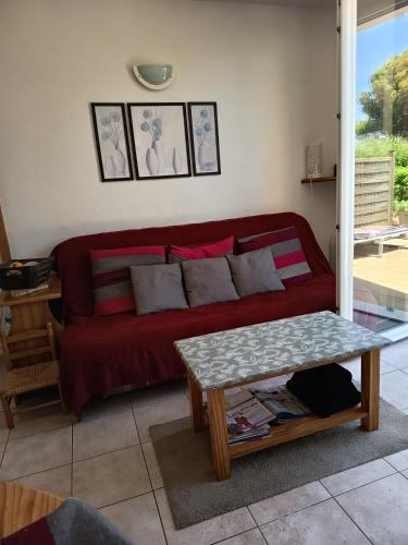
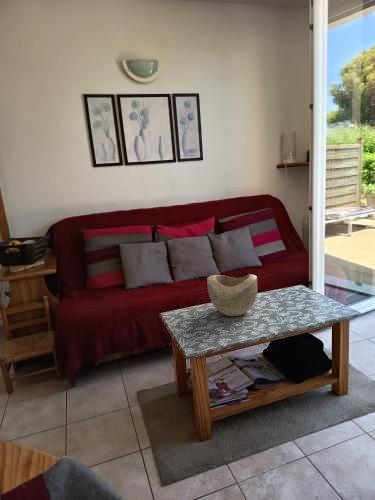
+ decorative bowl (232, 293)
